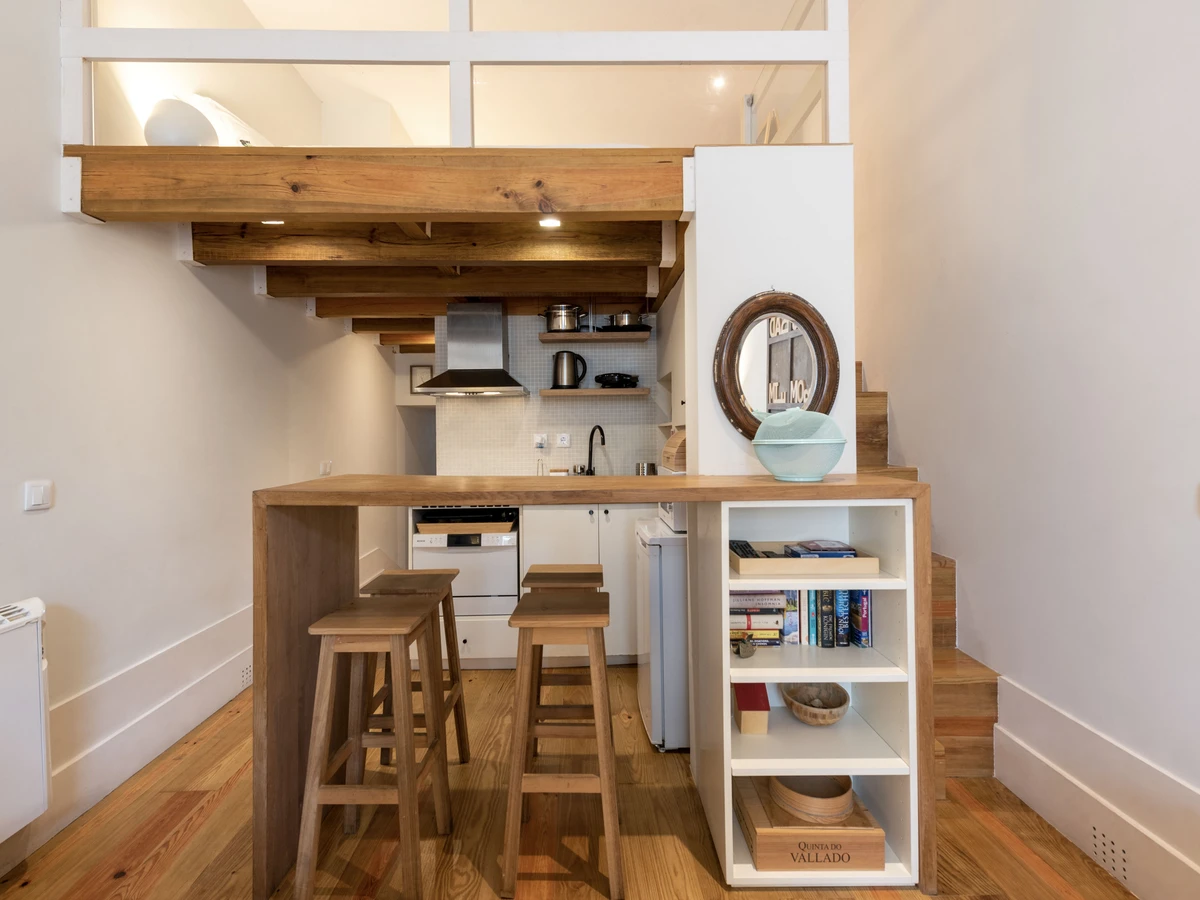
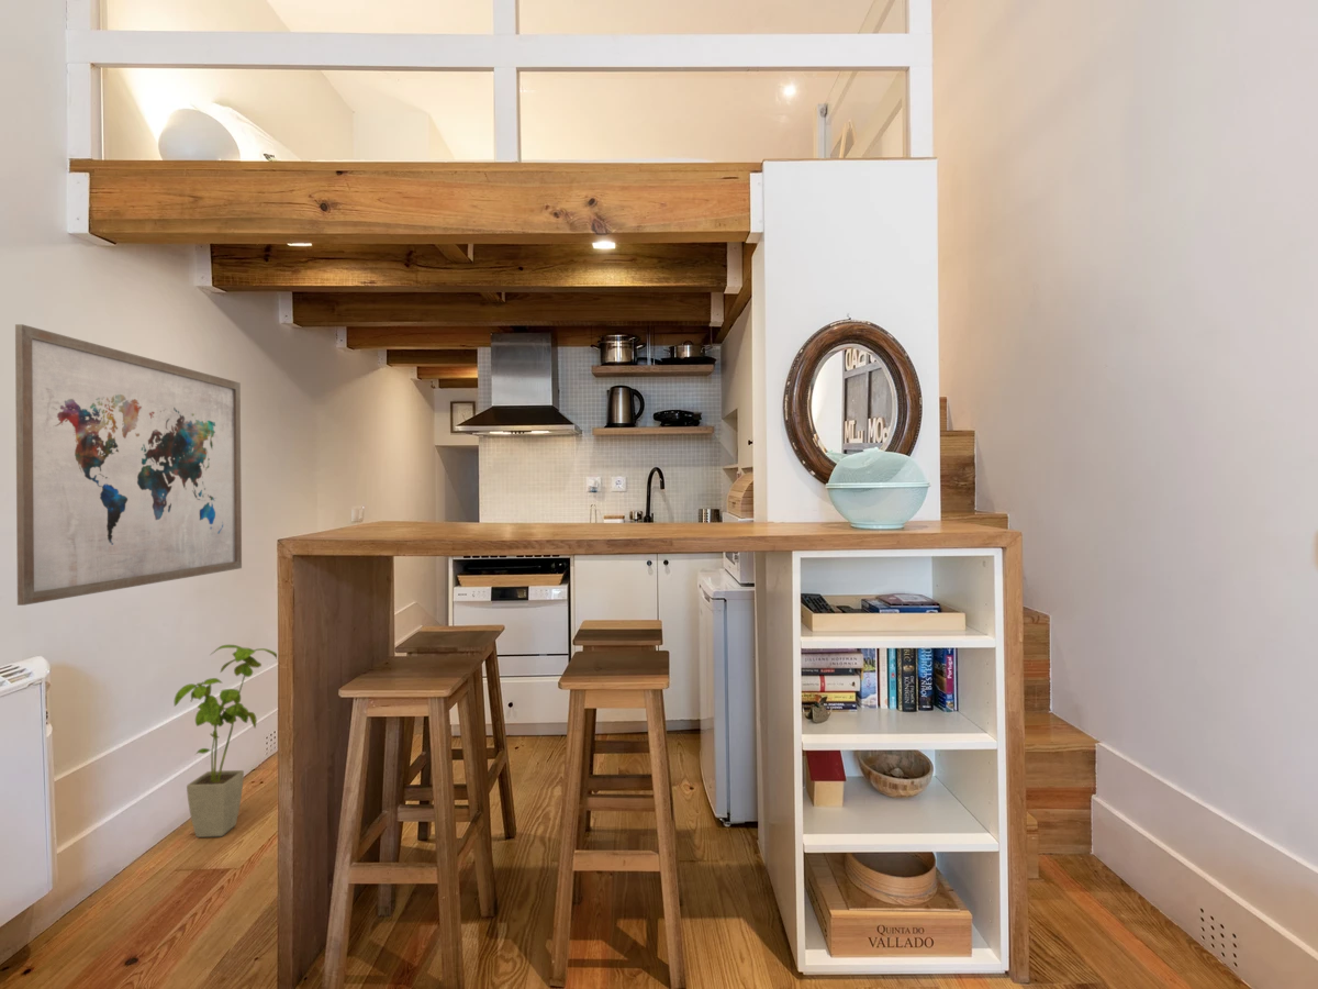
+ house plant (231, 734)
+ wall art (152, 470)
